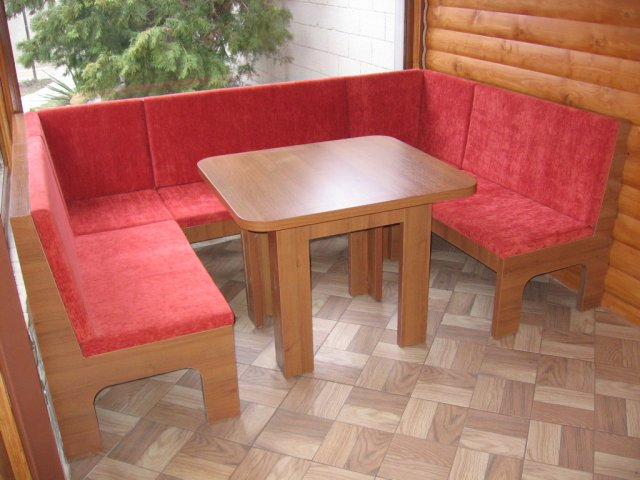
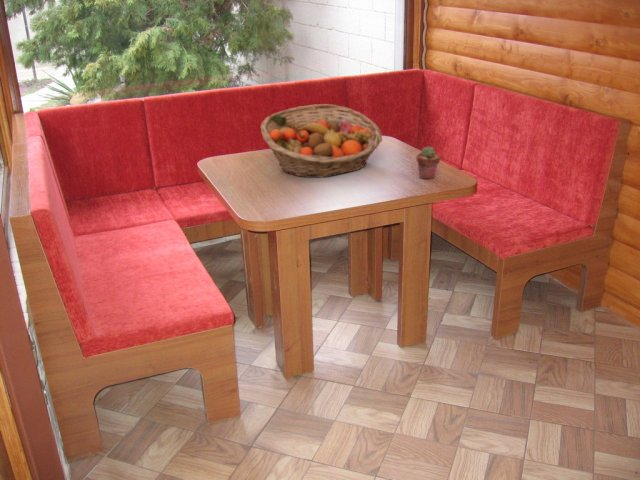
+ potted succulent (428, 161)
+ fruit basket (321, 140)
